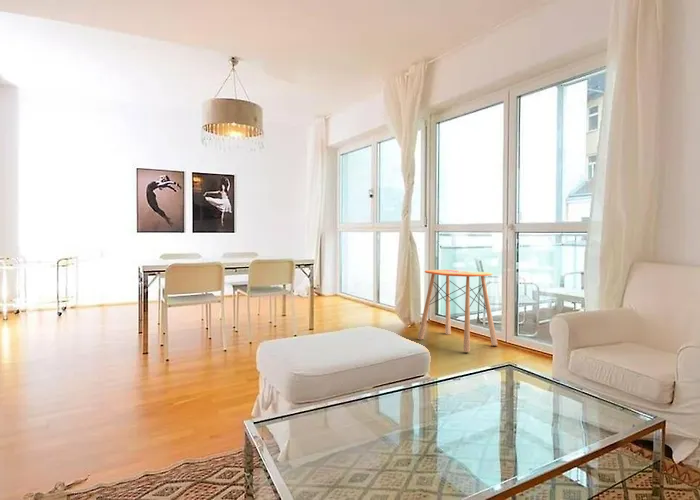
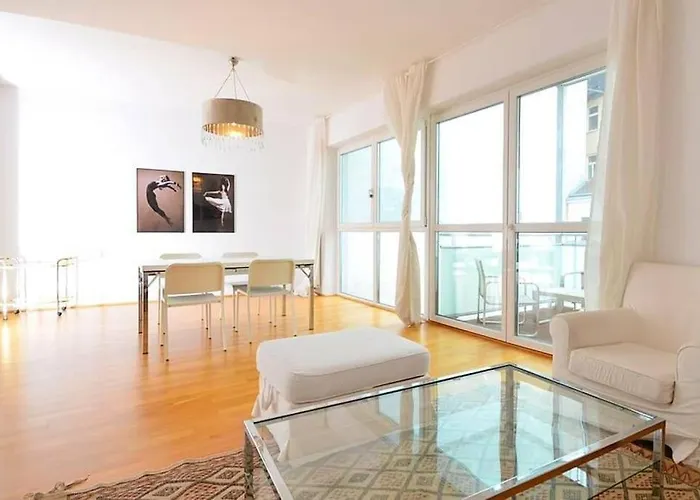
- side table (458, 305)
